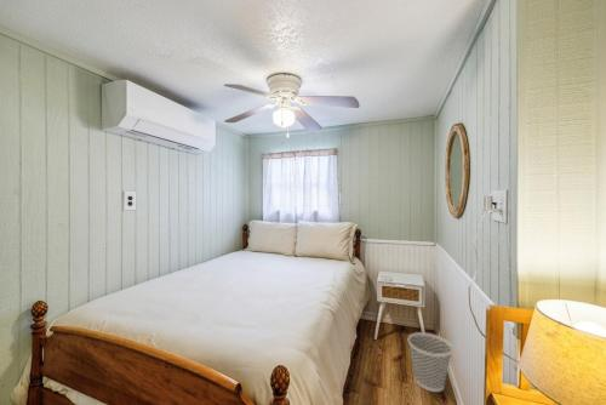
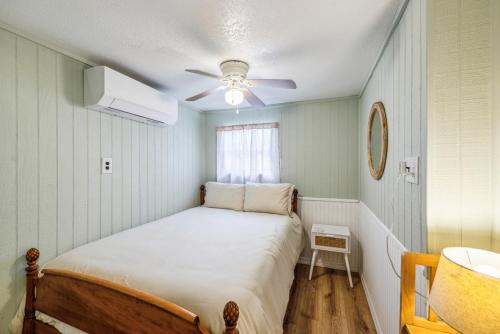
- wastebasket (429, 361)
